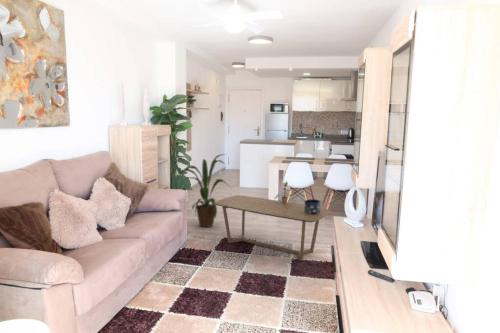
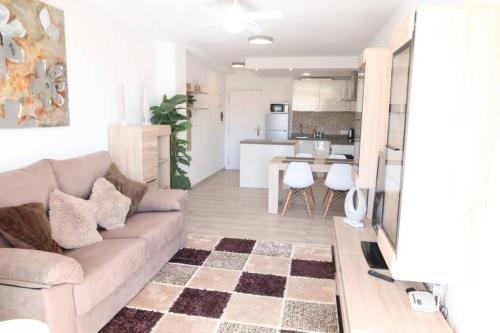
- decorative box (312, 206)
- house plant (202, 188)
- coffee table (274, 216)
- potted plant (284, 193)
